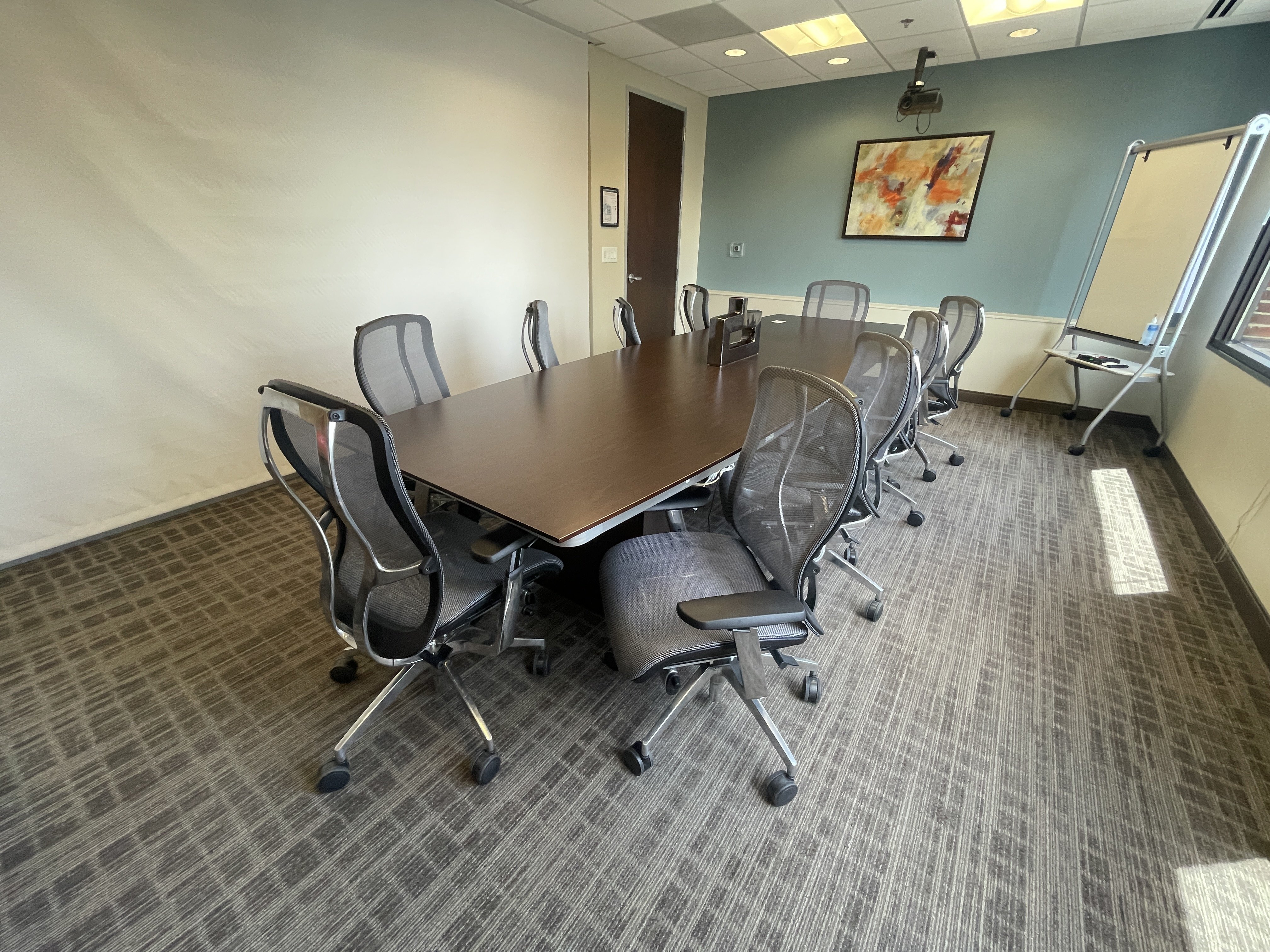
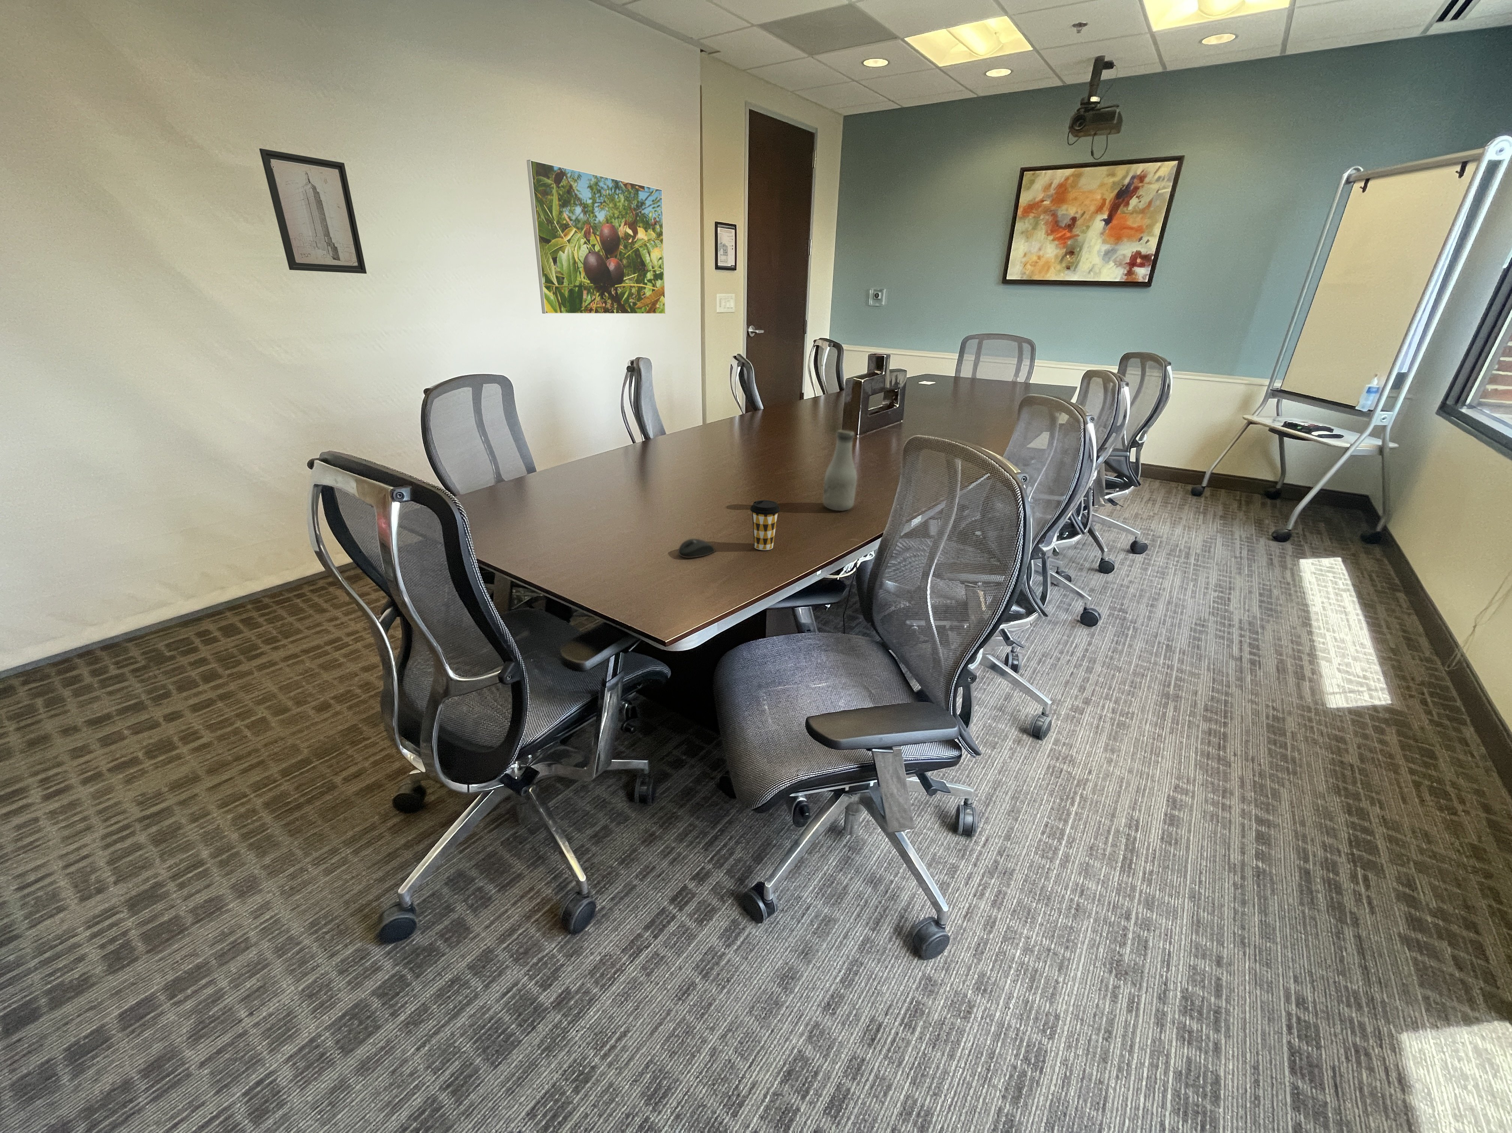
+ bottle (842, 470)
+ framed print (606, 248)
+ mouse (696, 546)
+ wall art (317, 215)
+ coffee cup (764, 525)
